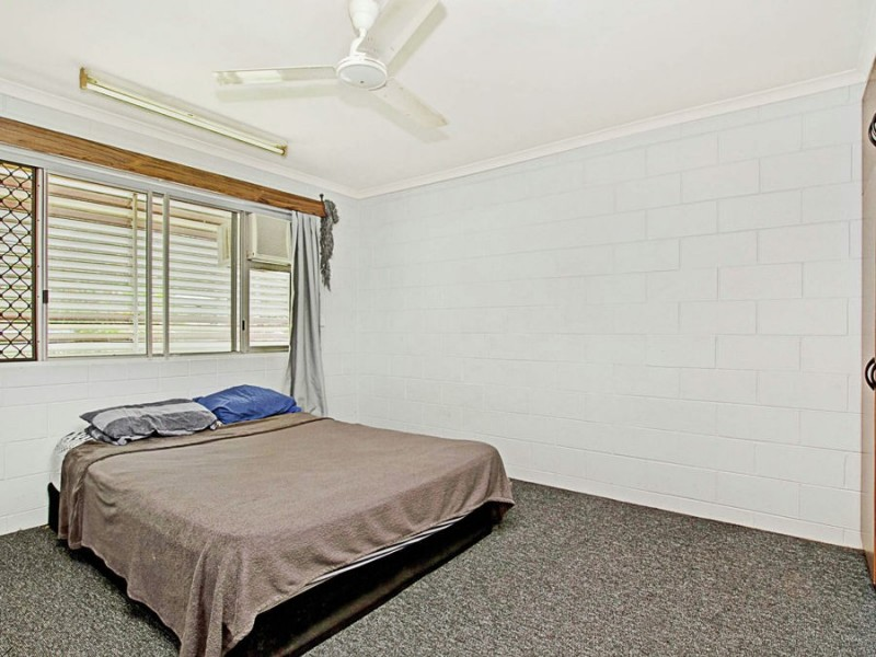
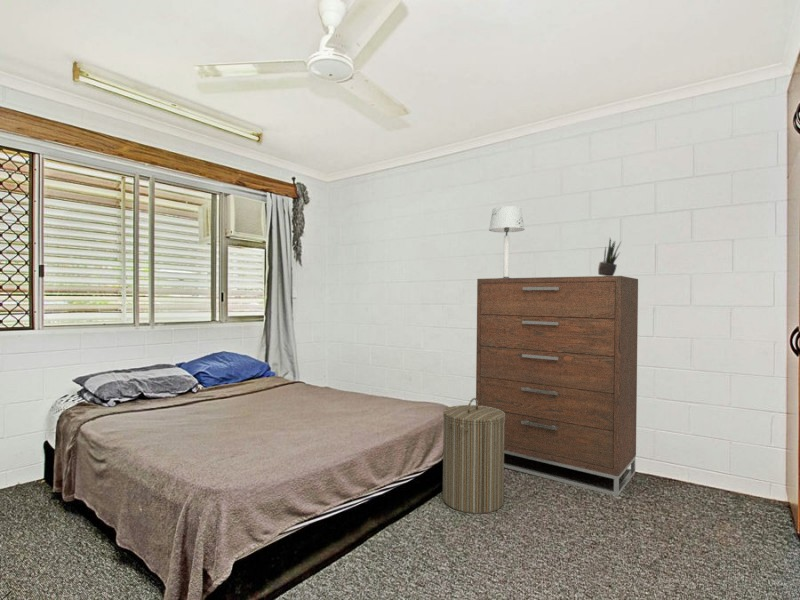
+ table lamp (506, 243)
+ laundry hamper (473, 449)
+ potted plant (609, 256)
+ dresser (553, 372)
